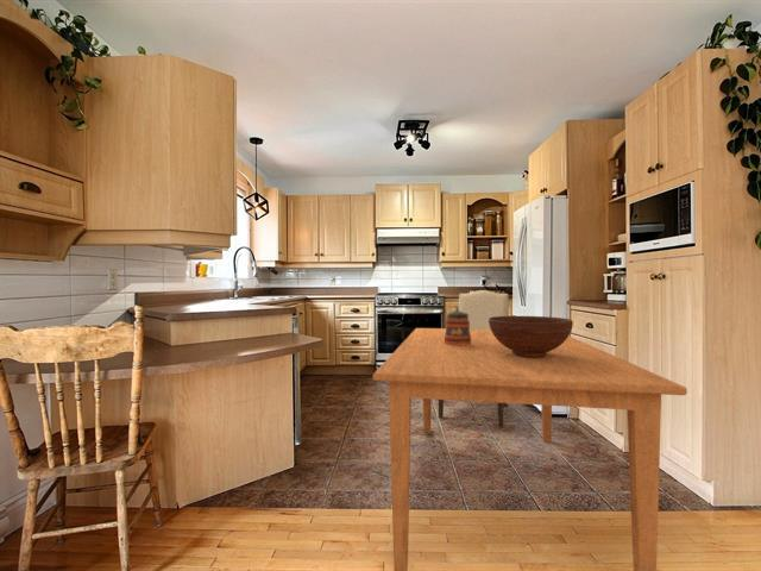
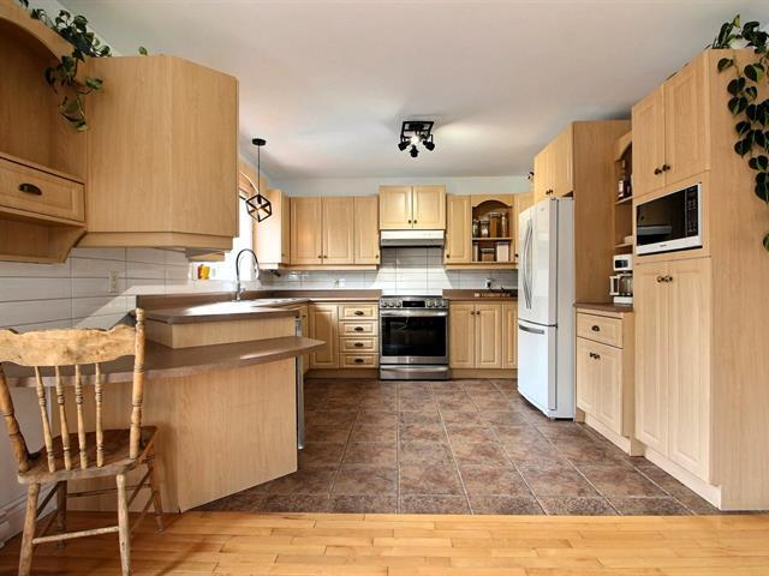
- beer stein (457, 324)
- chair (477, 328)
- dining table (499, 402)
- fruit bowl (529, 337)
